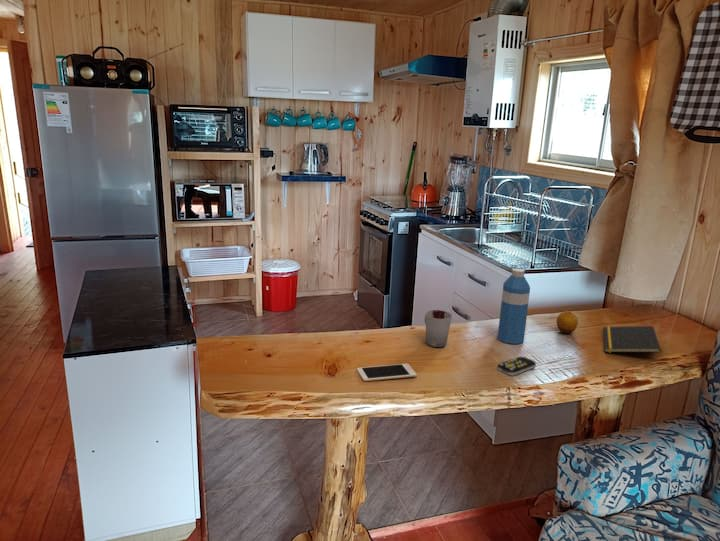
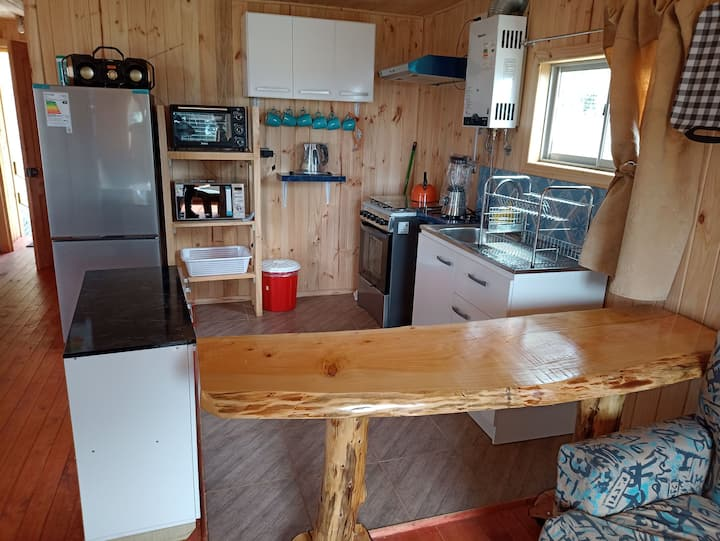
- cup (434, 327)
- fruit (567, 321)
- remote control (516, 365)
- water bottle (514, 305)
- cell phone (386, 372)
- notepad (629, 338)
